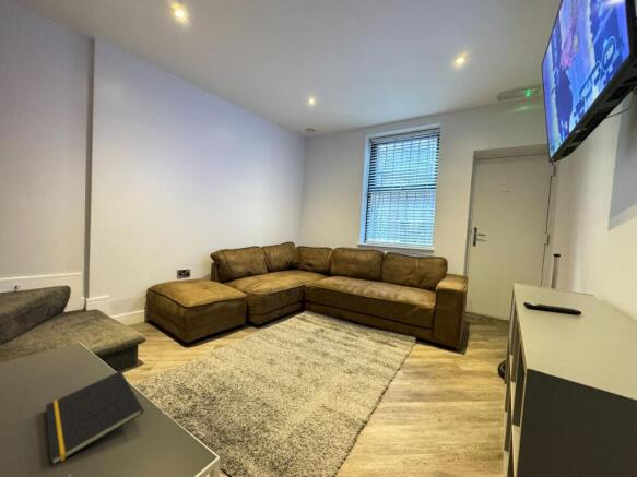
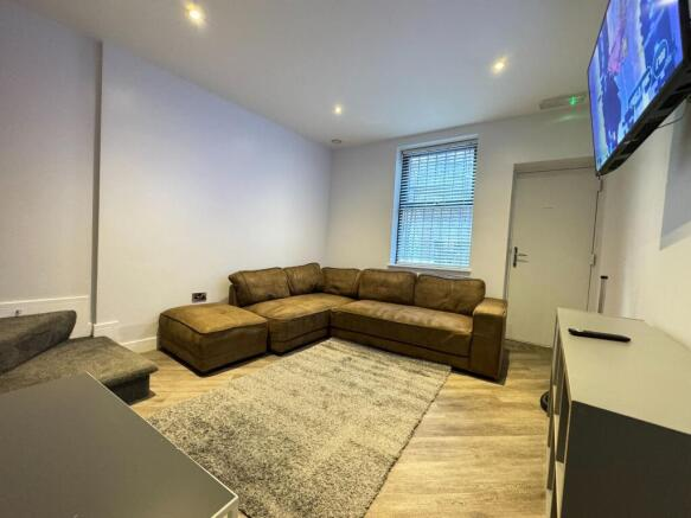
- notepad (93, 408)
